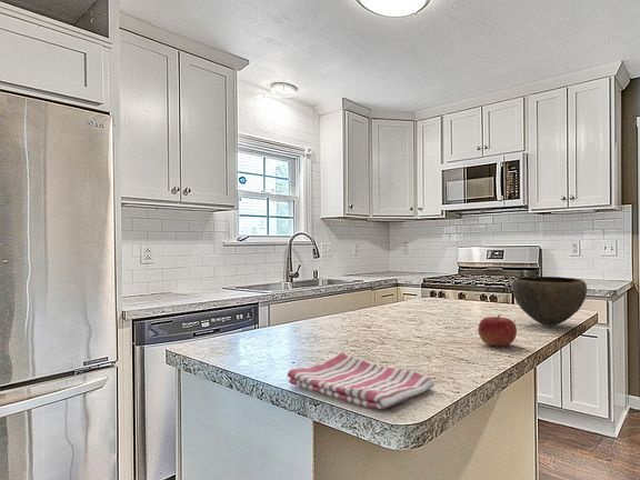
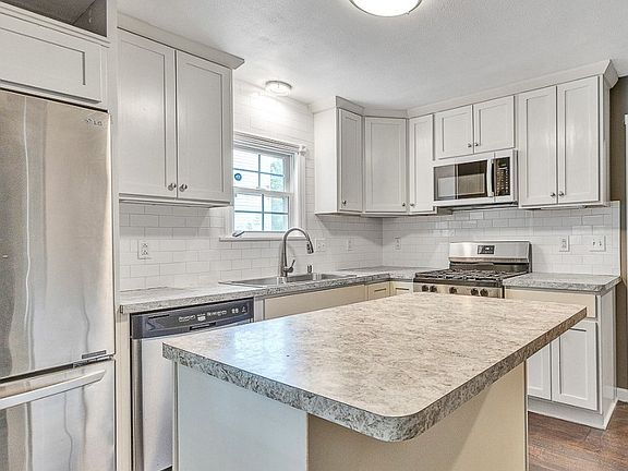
- bowl (548, 301)
- fruit (497, 329)
- dish towel (359, 378)
